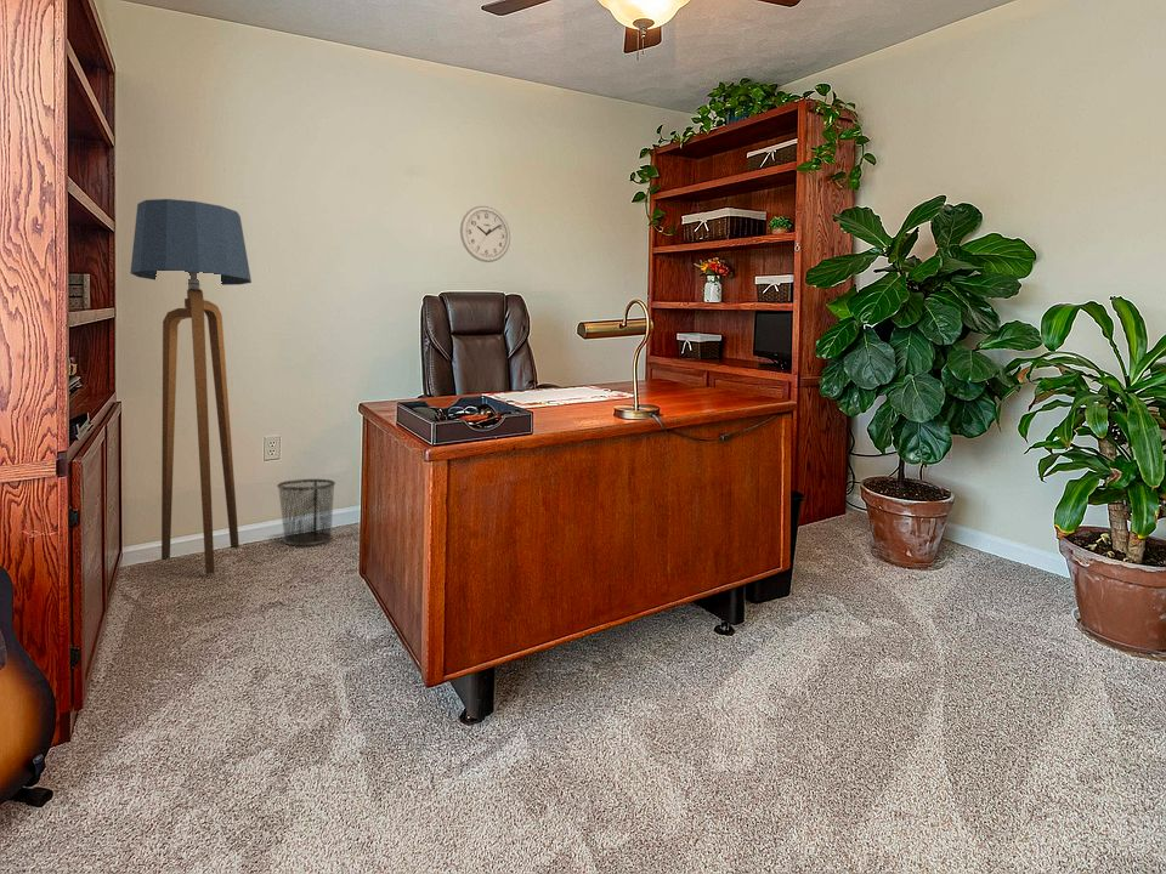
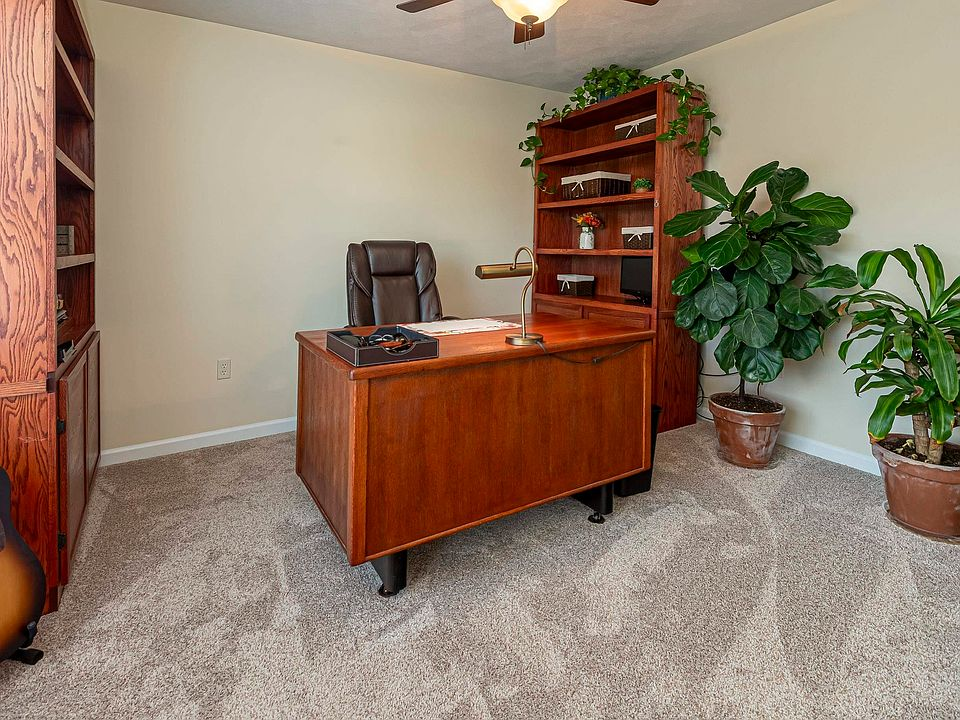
- wall clock (486, 233)
- waste bin (307, 511)
- floor lamp (198, 390)
